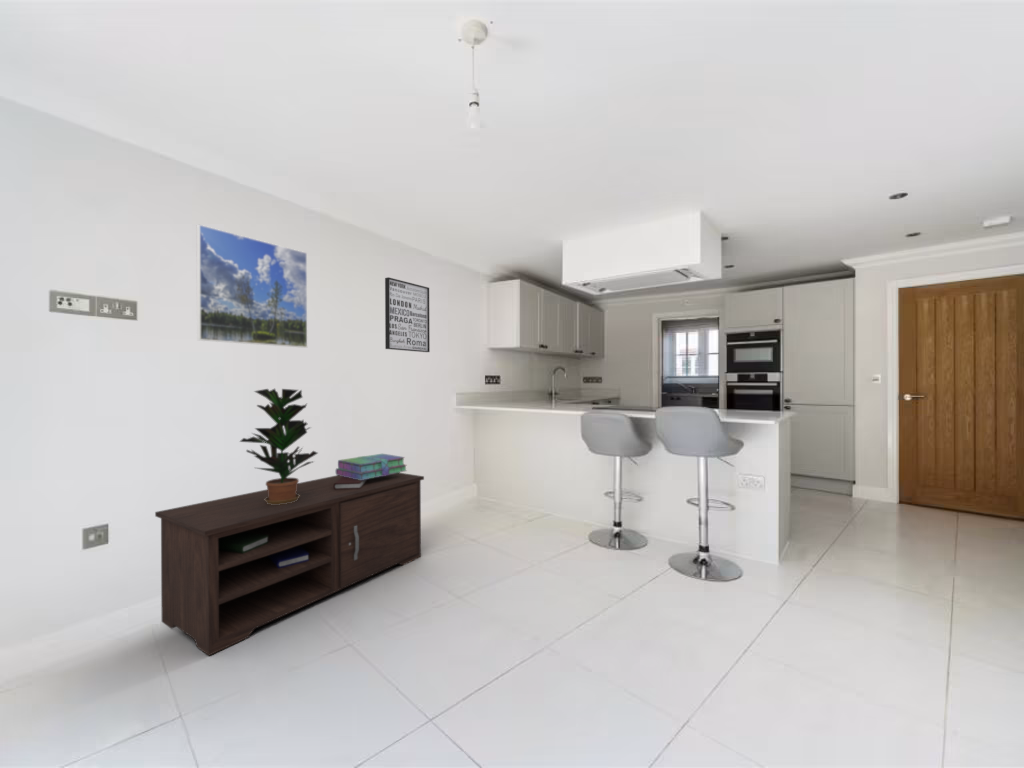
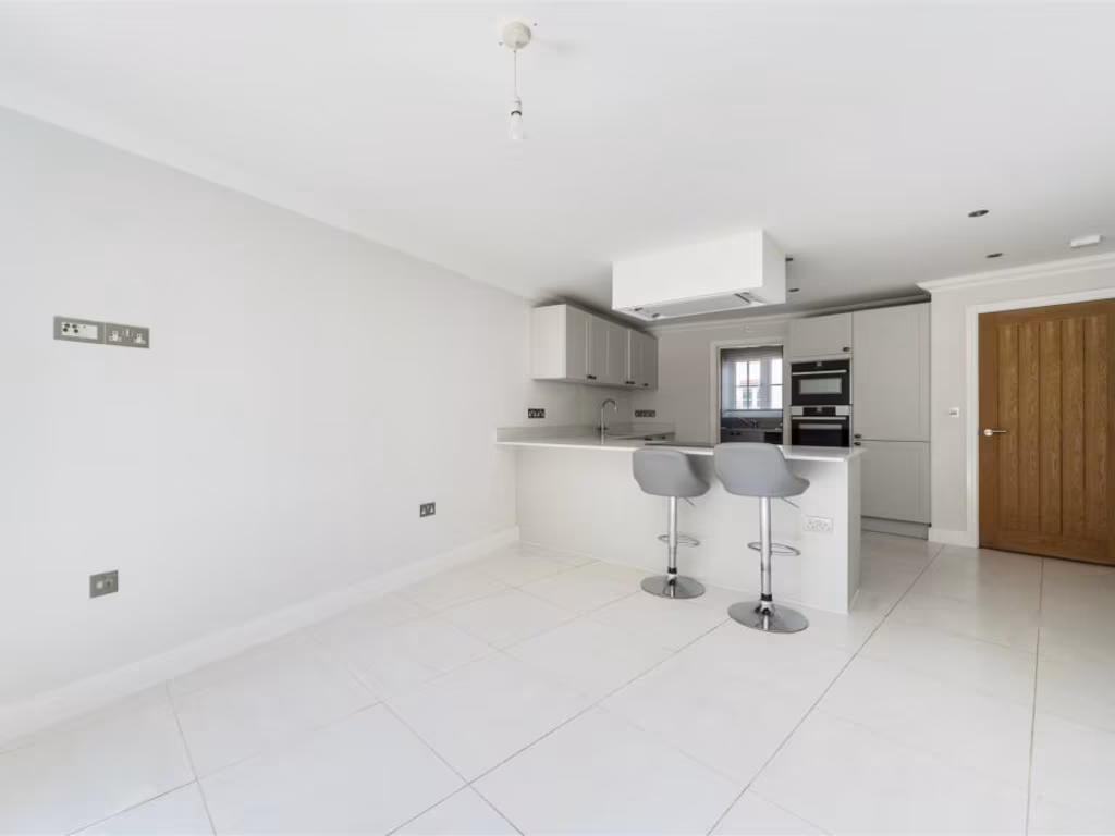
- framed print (257, 292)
- potted plant (275, 443)
- media console (312, 535)
- stack of books (371, 470)
- wall art (408, 316)
